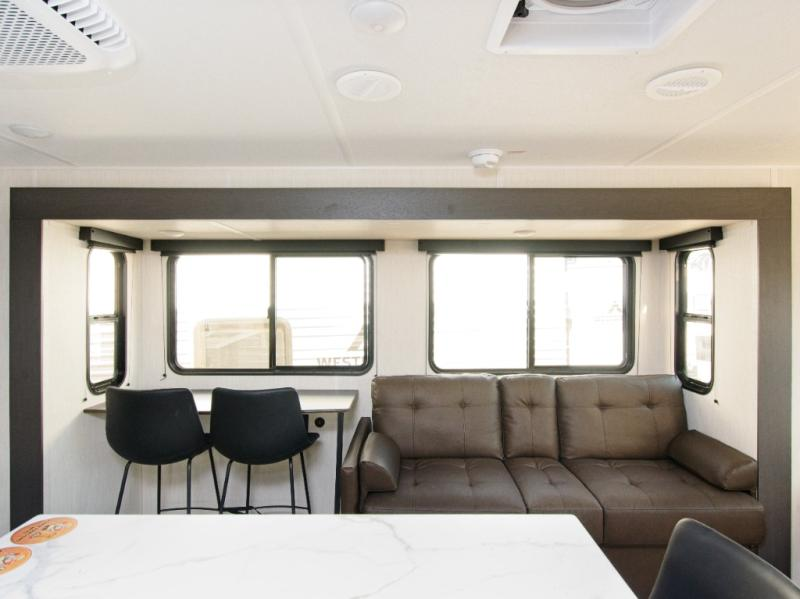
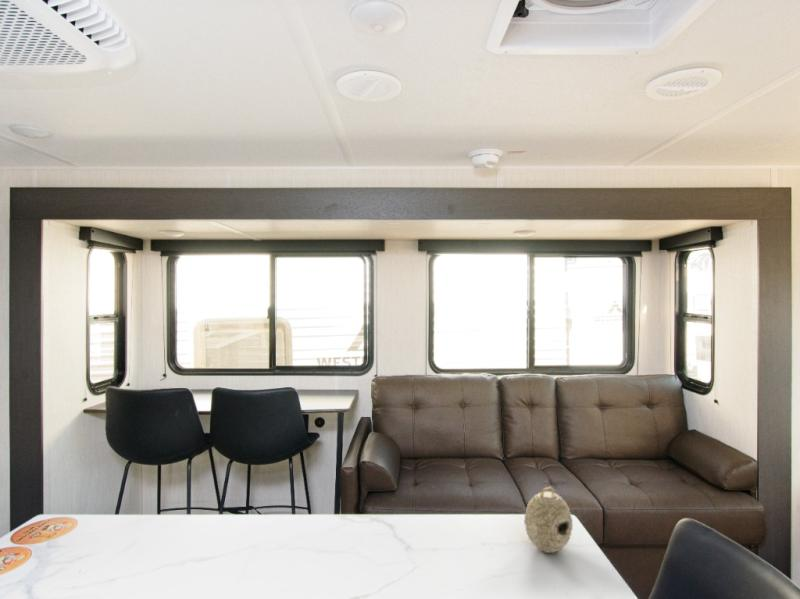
+ decorative ball (549, 519)
